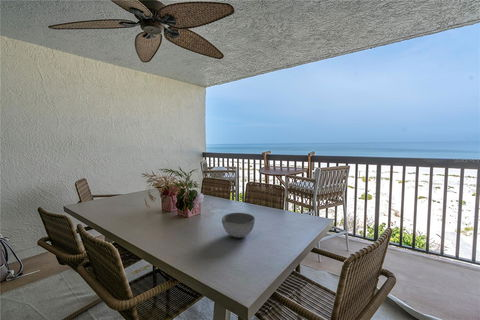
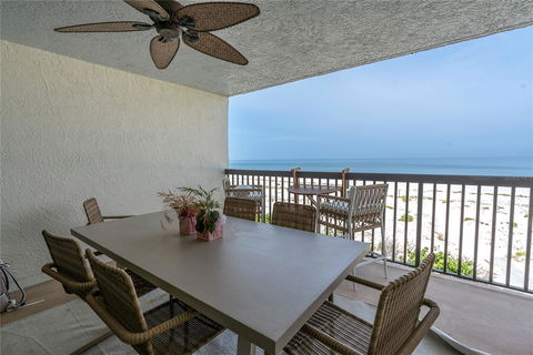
- bowl (238, 226)
